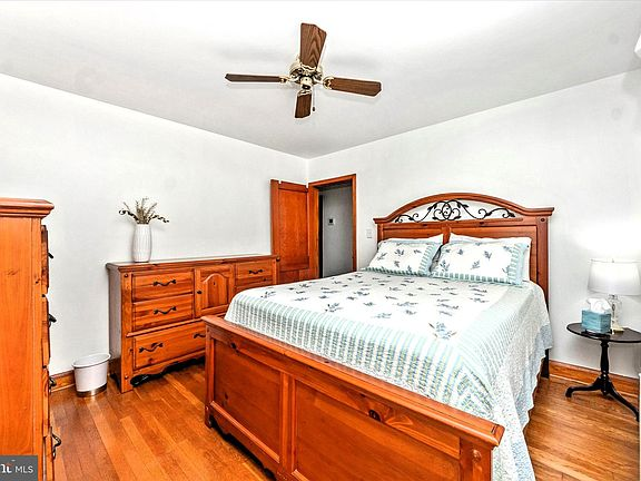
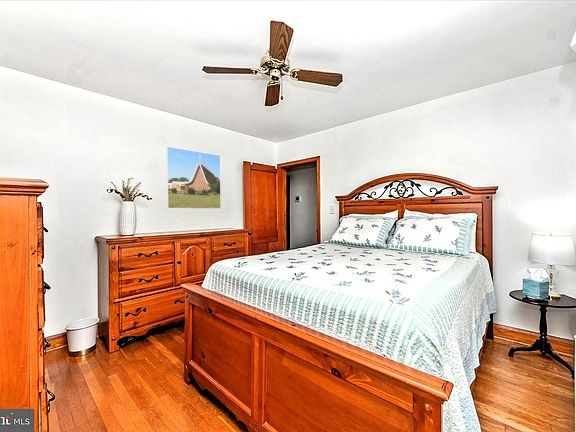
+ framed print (195, 180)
